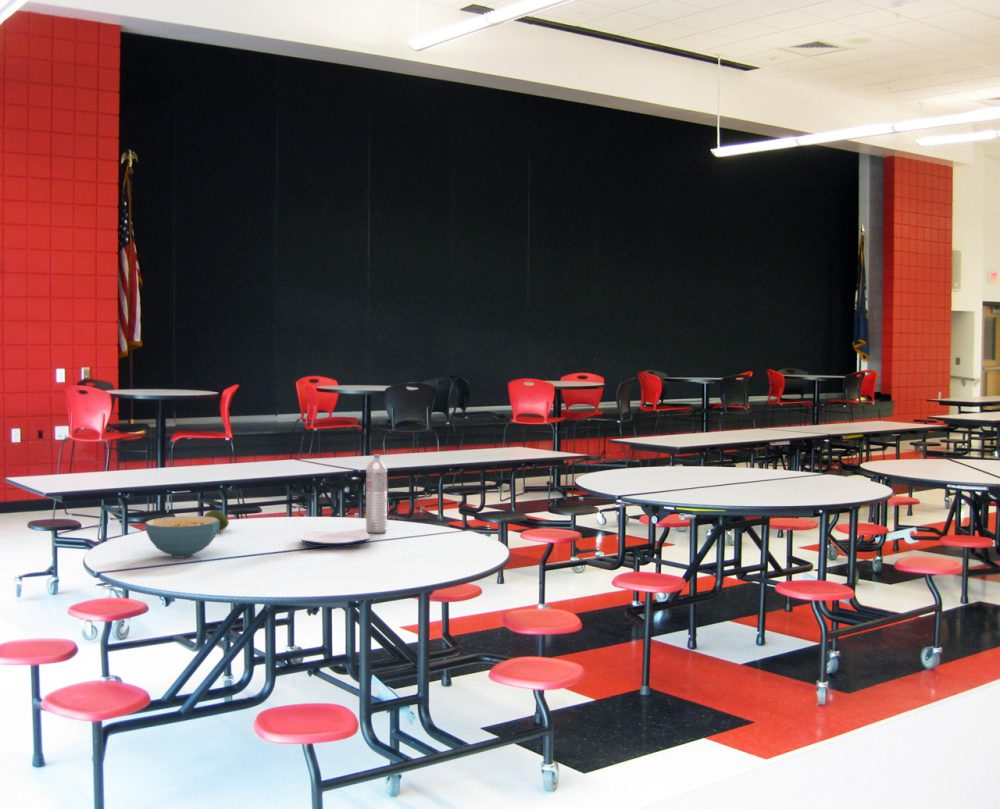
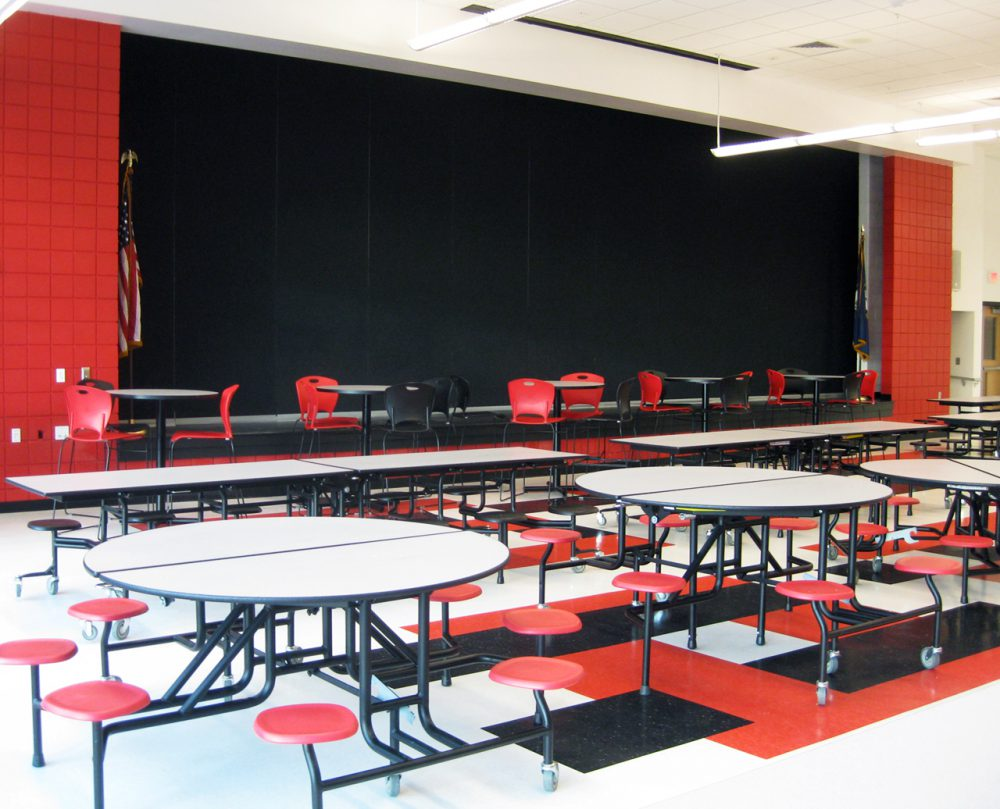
- fruit (216, 518)
- water bottle (376, 493)
- cereal bowl (182, 538)
- plate (335, 538)
